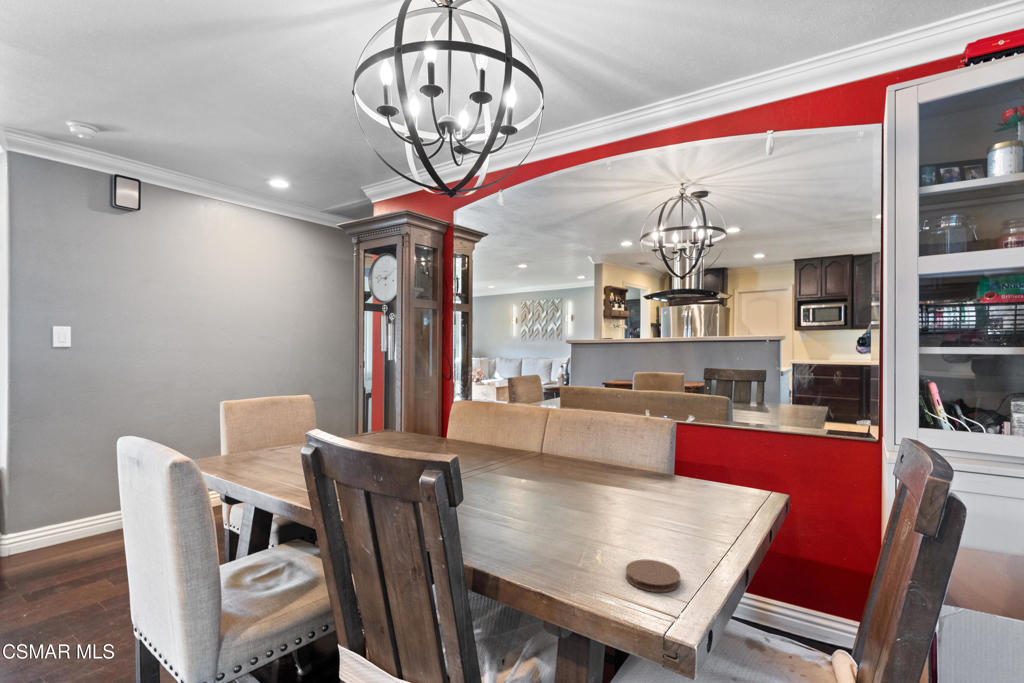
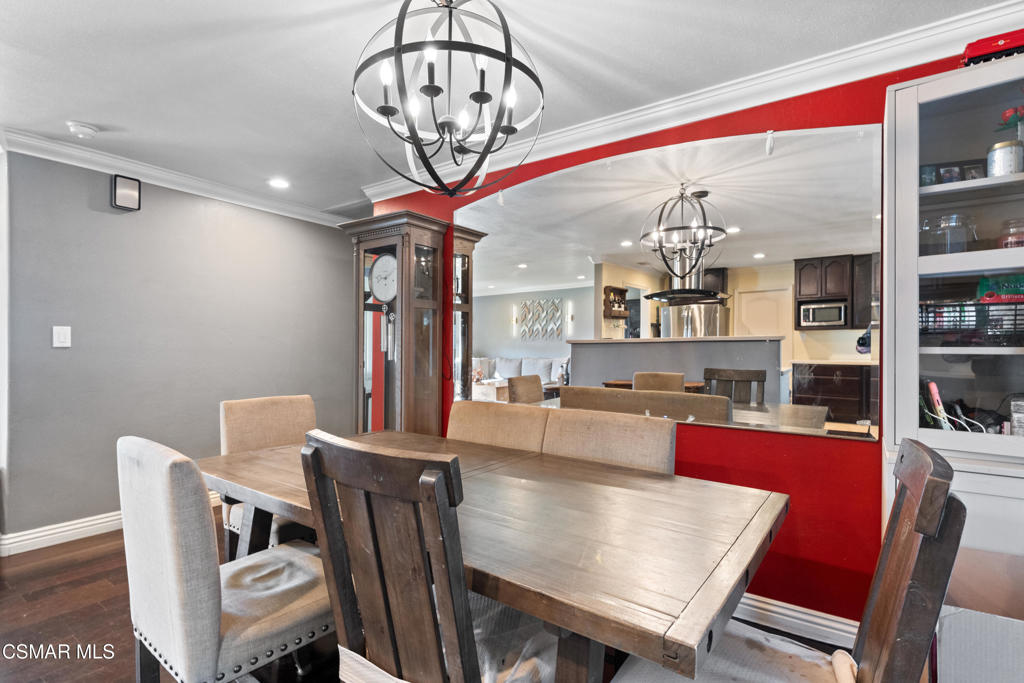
- coaster (652, 574)
